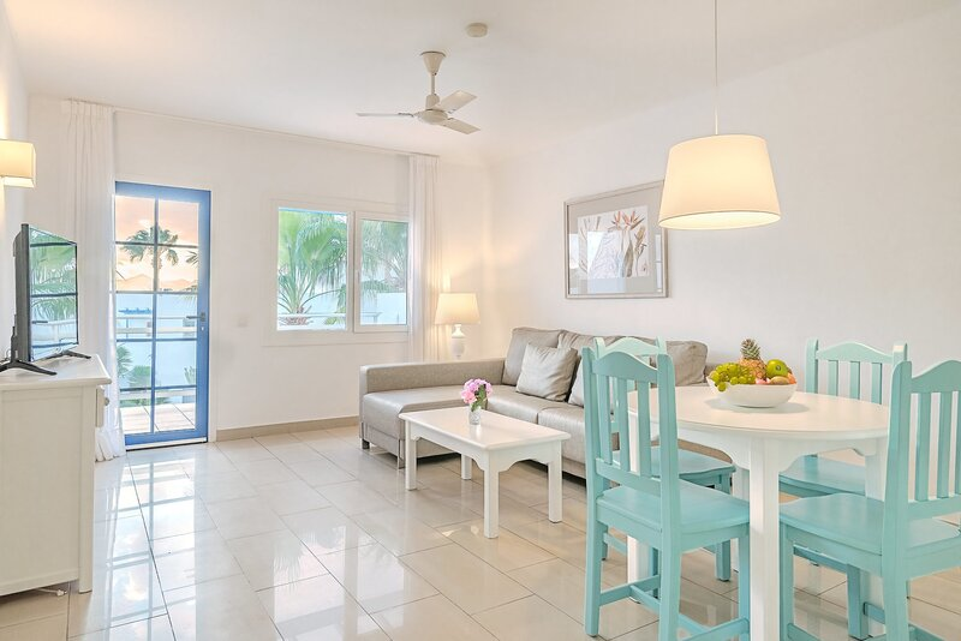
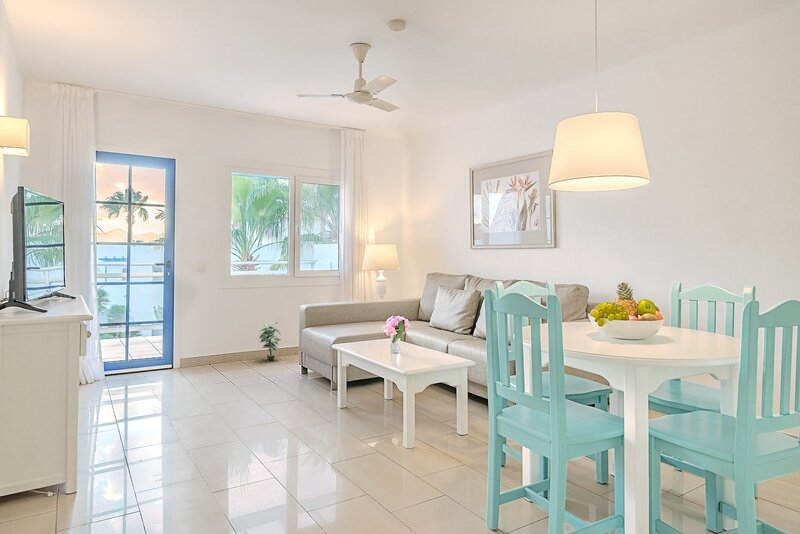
+ potted plant (269, 341)
